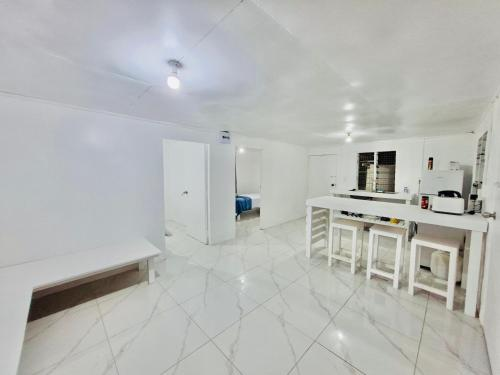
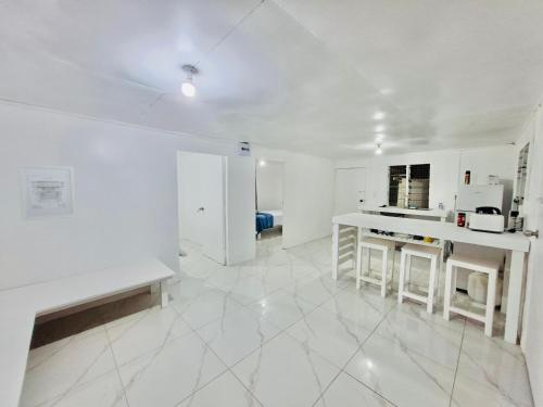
+ wall art (49, 192)
